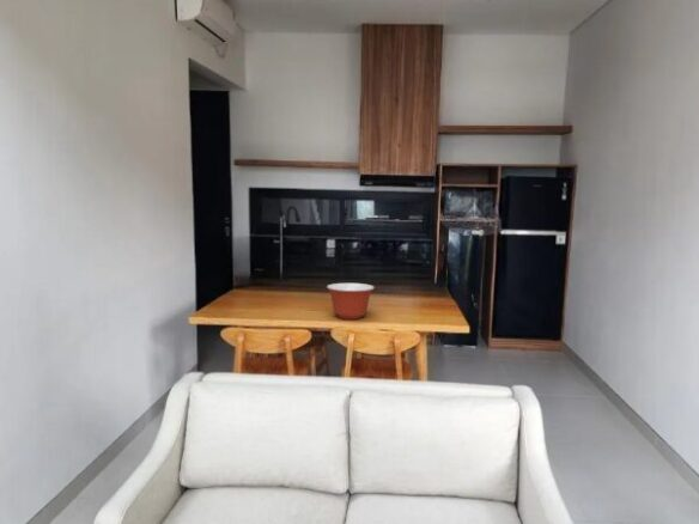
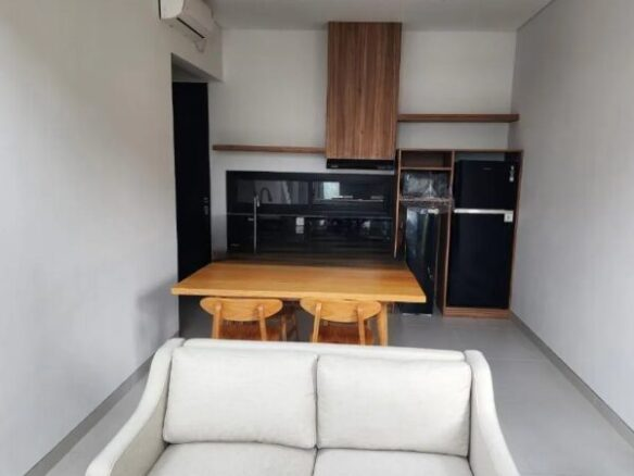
- mixing bowl (350, 301)
